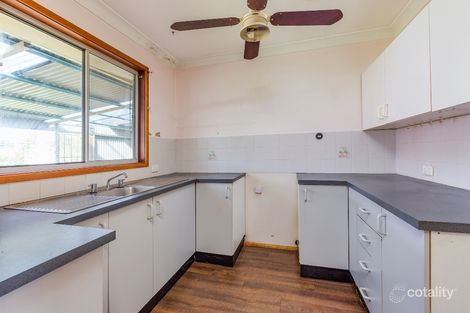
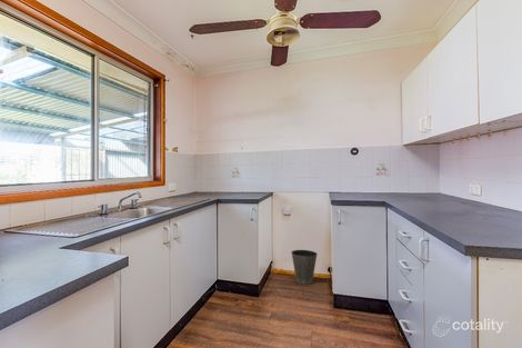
+ waste basket (303, 267)
